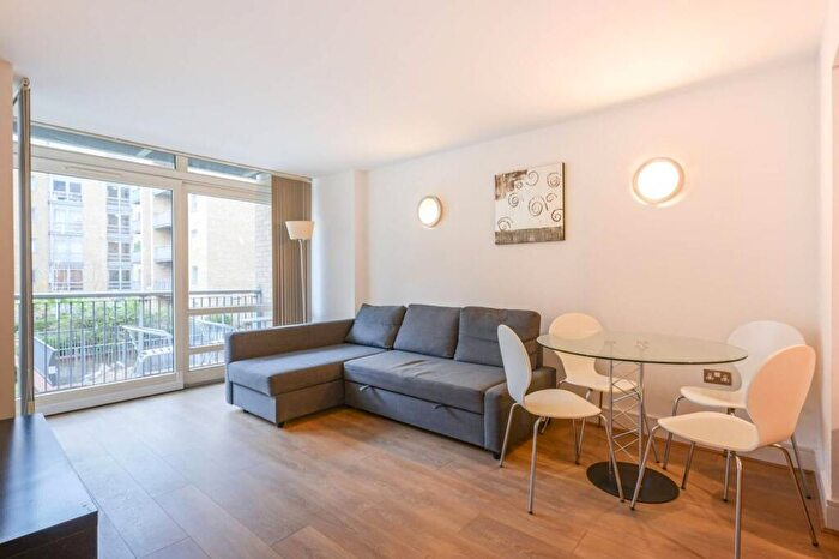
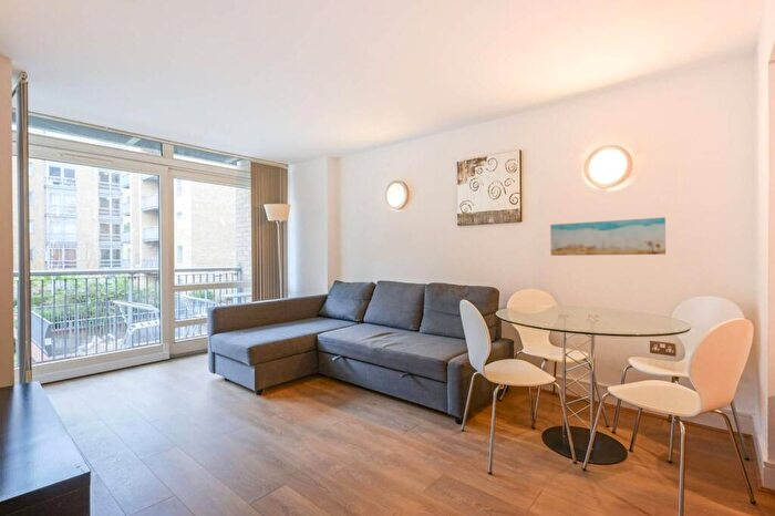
+ wall art (603, 238)
